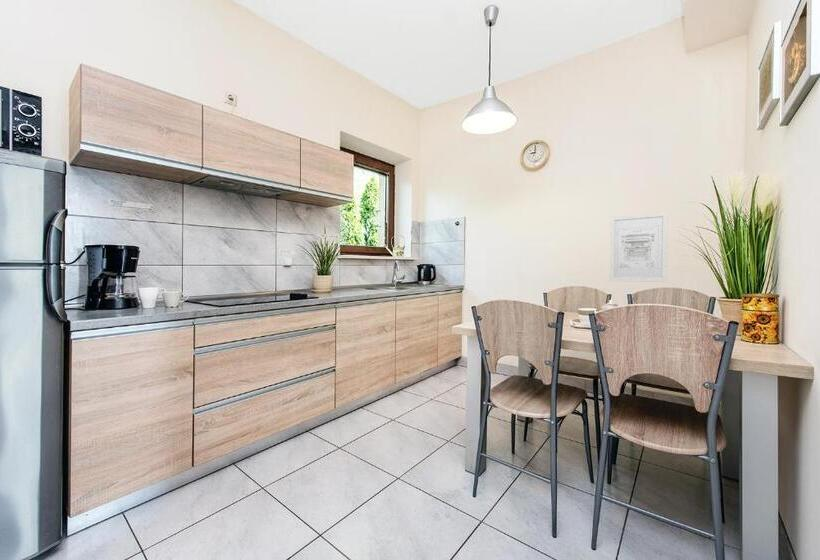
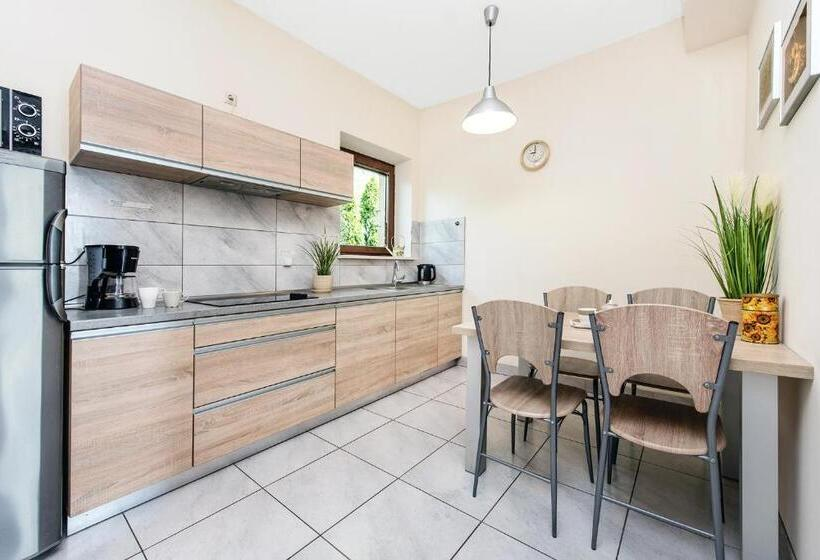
- wall art (637, 248)
